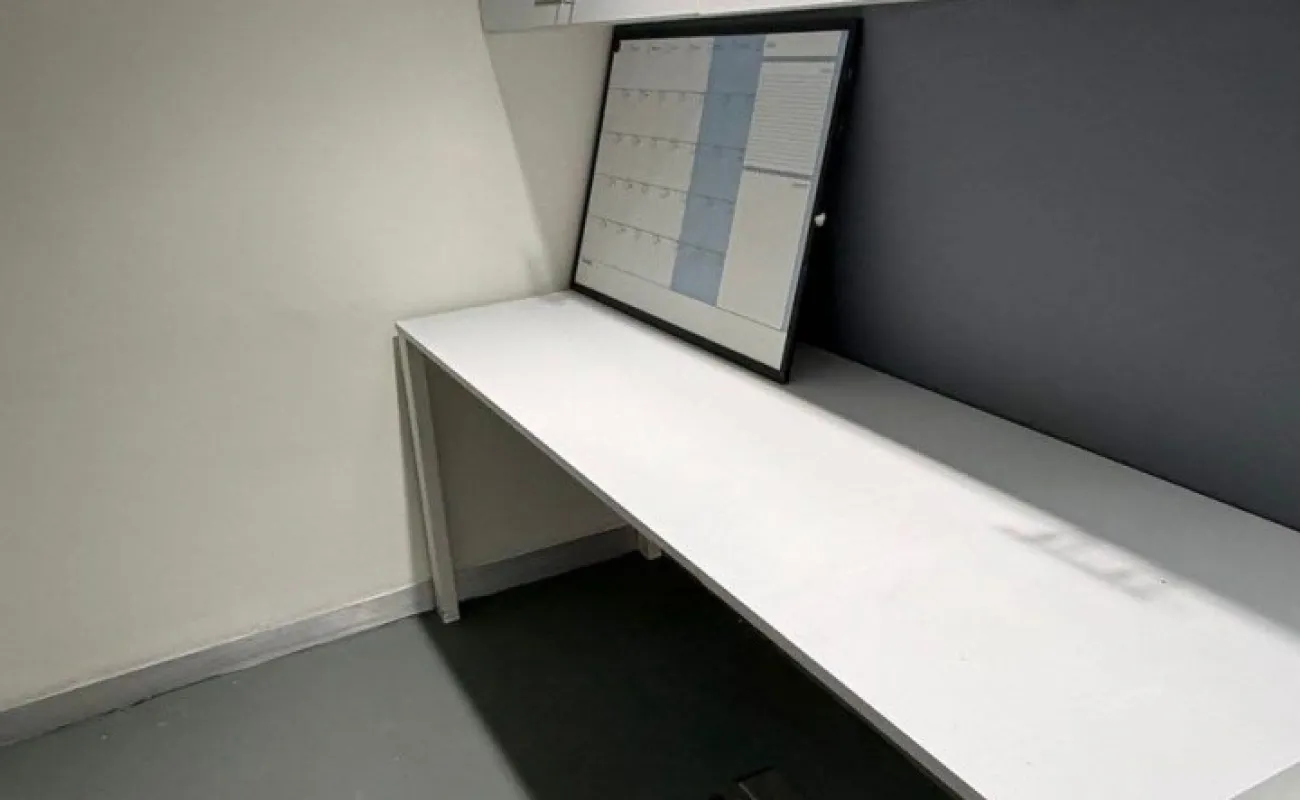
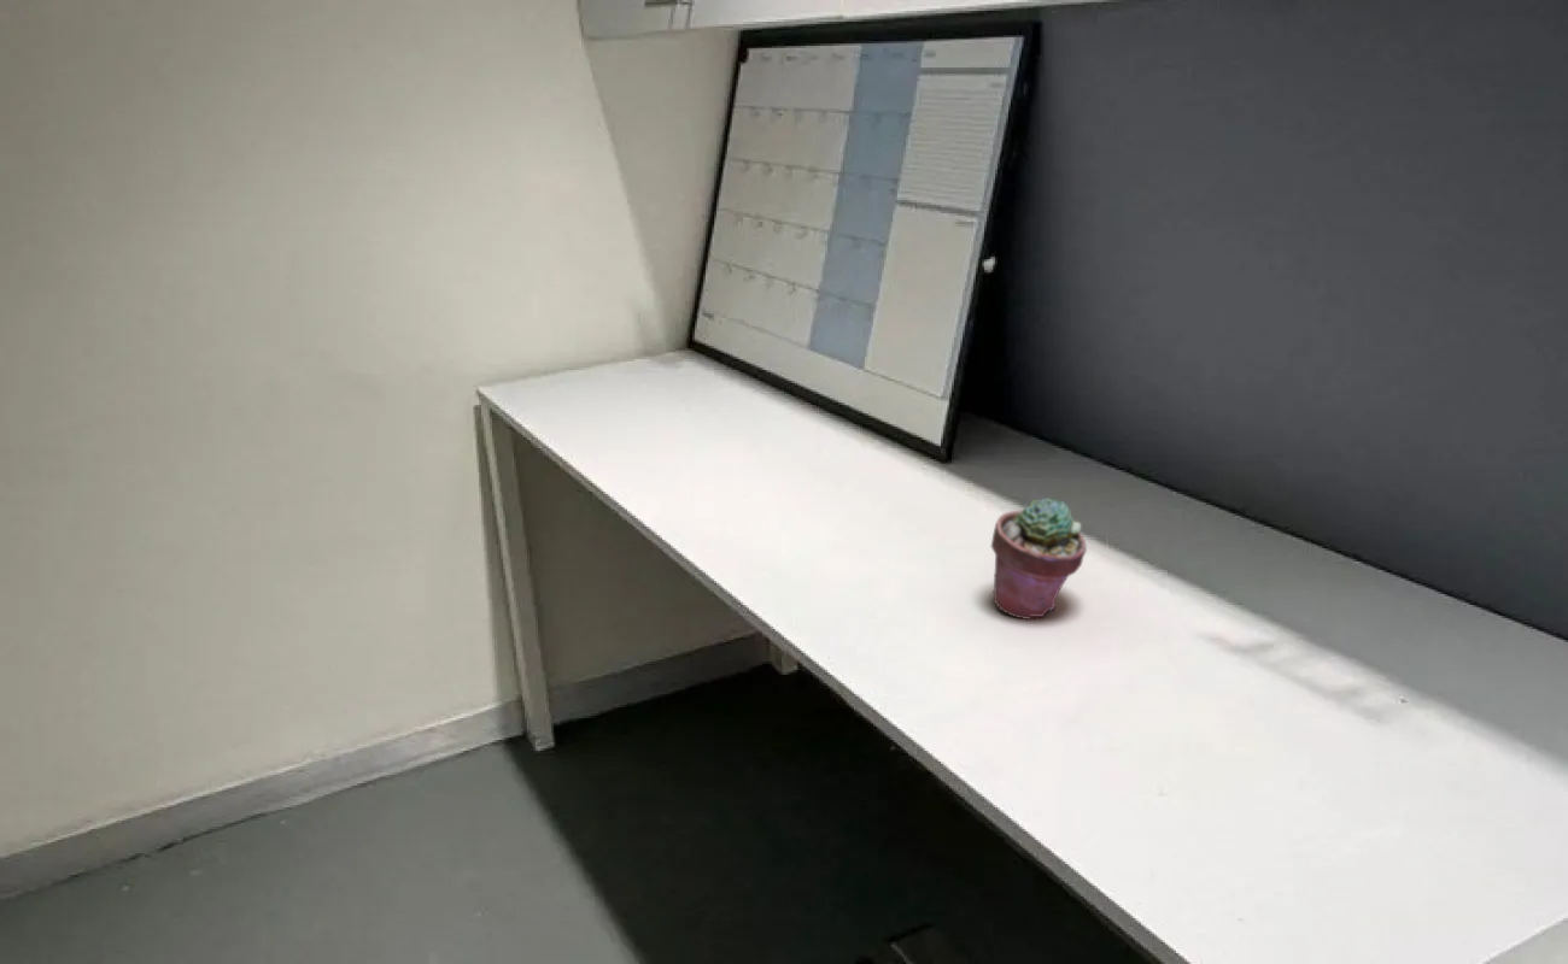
+ potted succulent (1035, 553)
